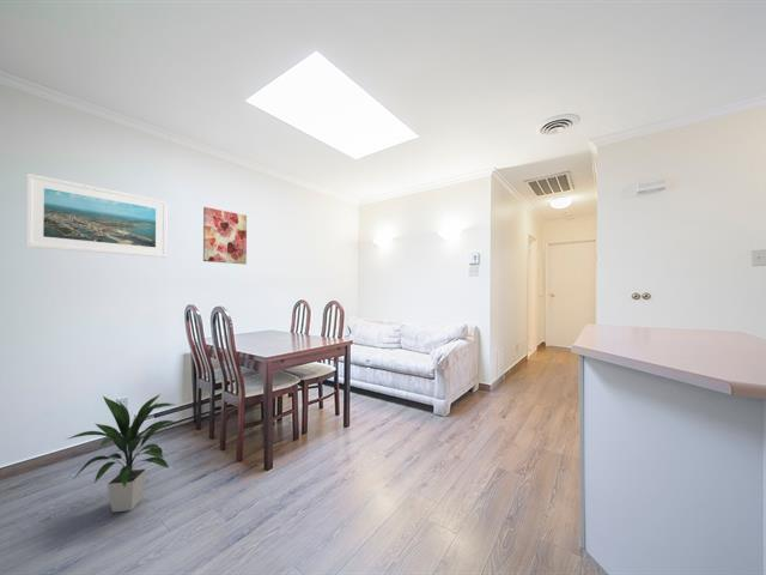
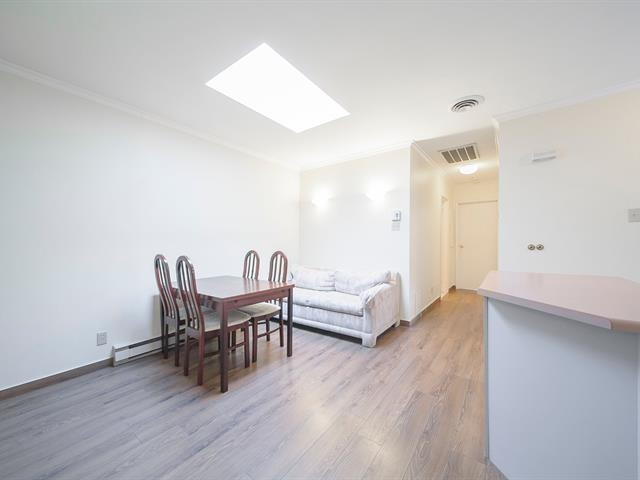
- indoor plant (133, 448)
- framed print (105, 220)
- wall art (225, 237)
